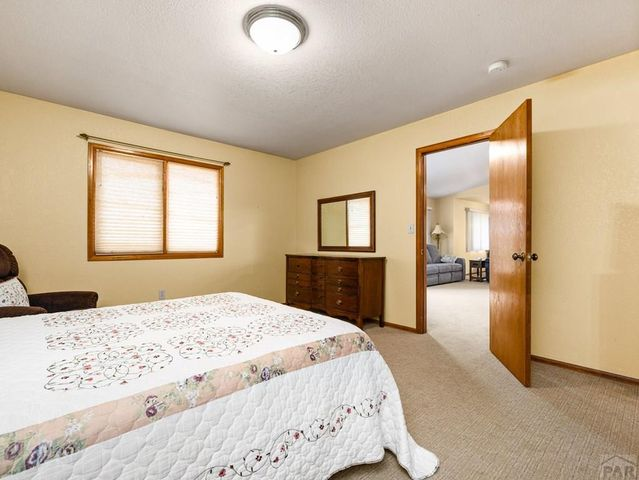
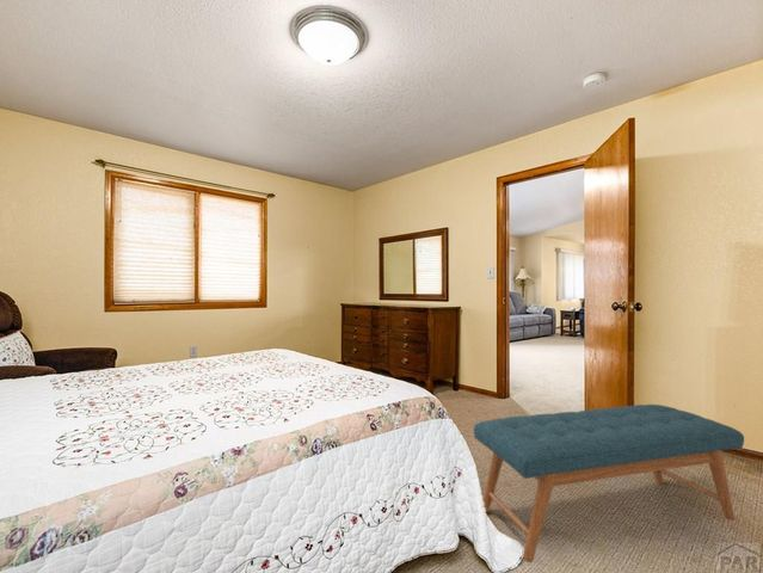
+ bench (604, 467)
